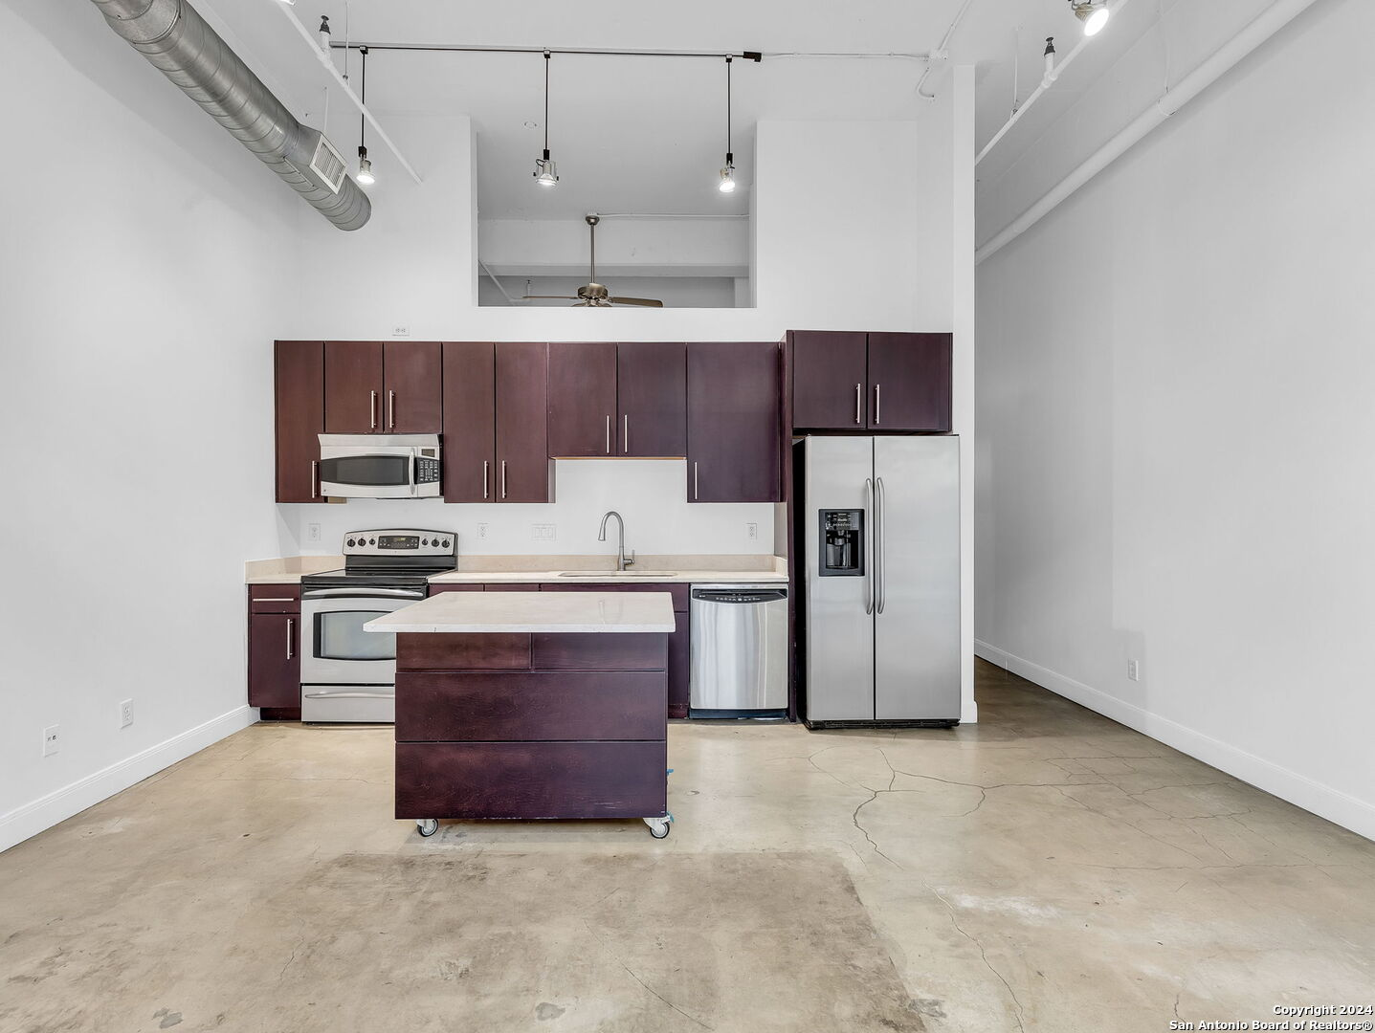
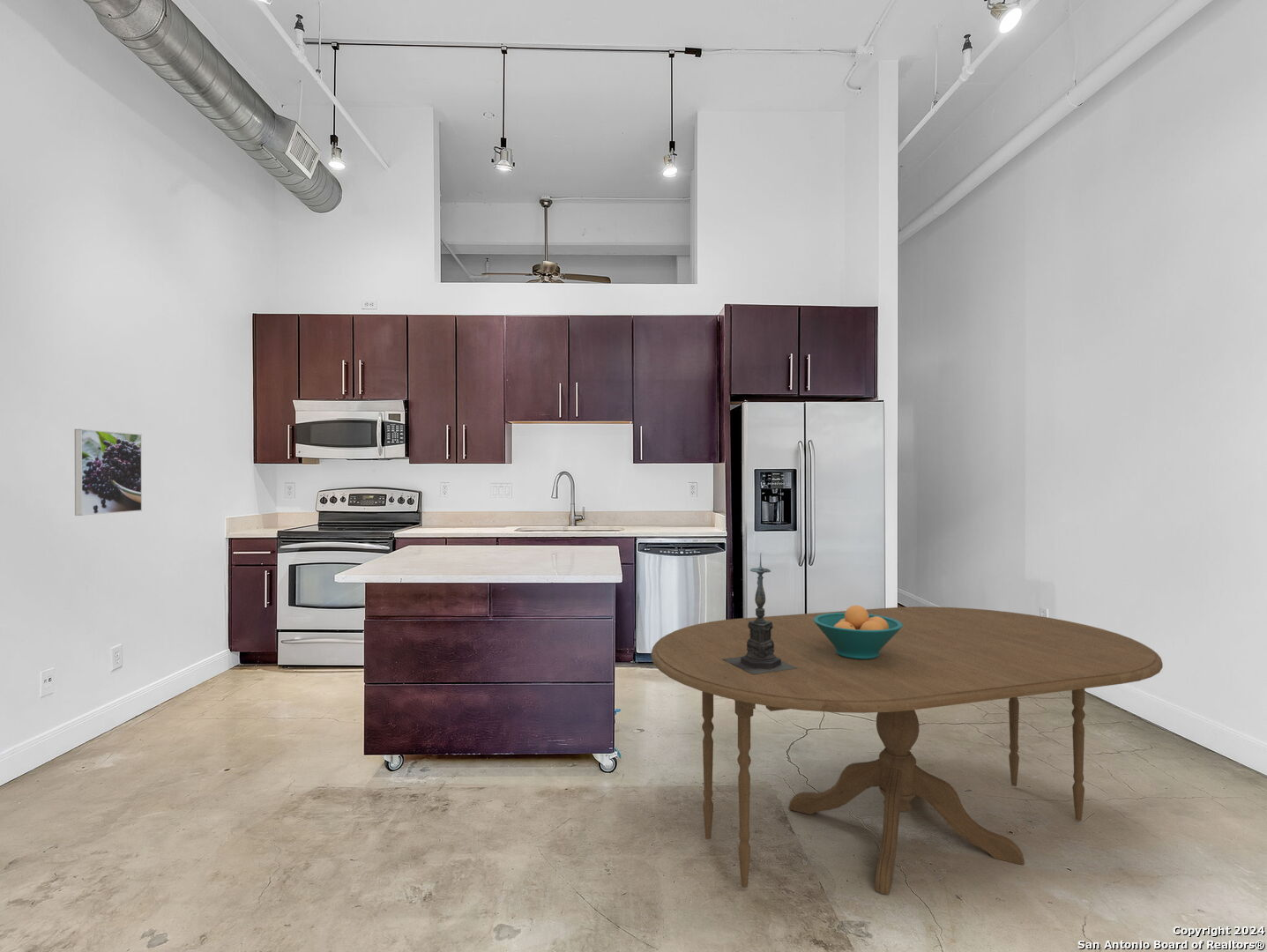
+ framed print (110, 472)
+ fruit bowl (857, 629)
+ candle holder (758, 607)
+ dining table (898, 737)
